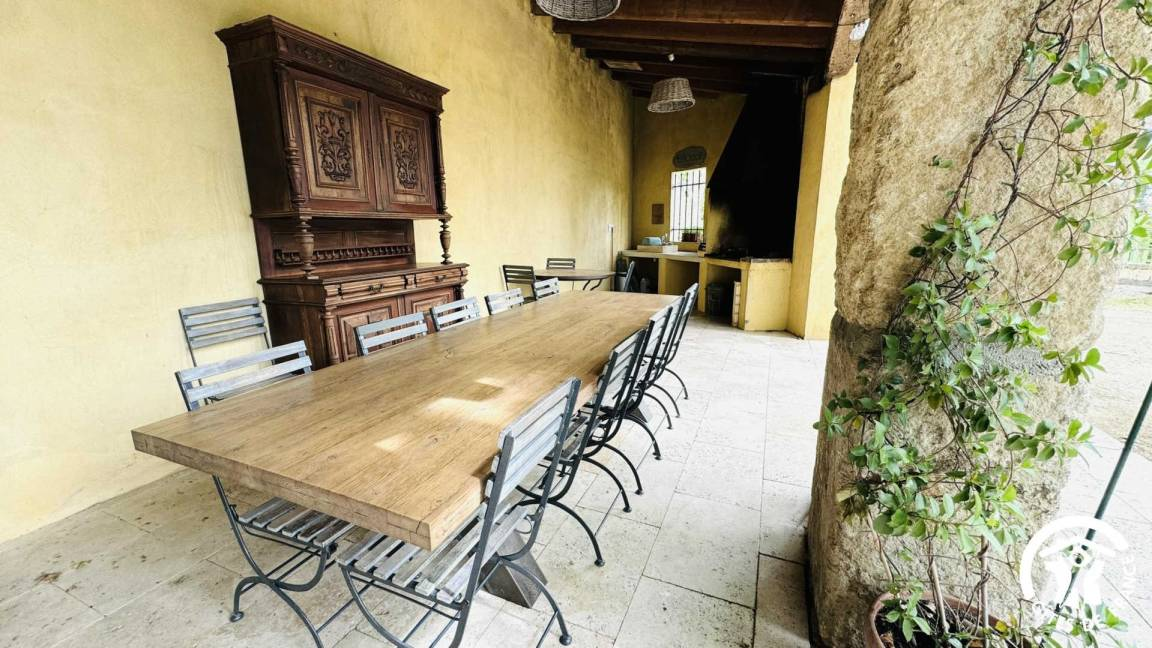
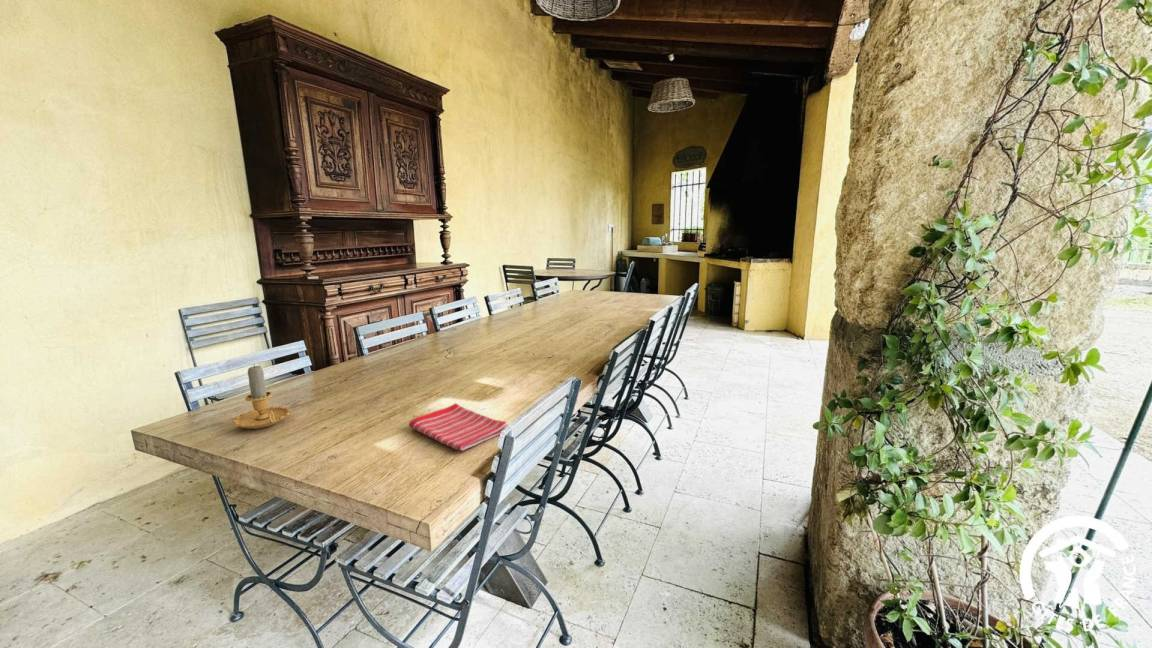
+ candle (260, 395)
+ dish towel (458, 424)
